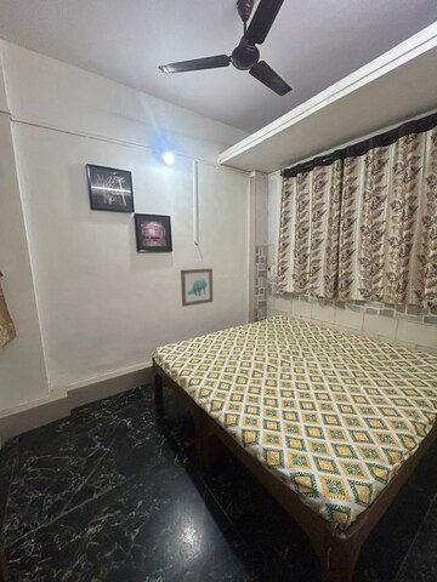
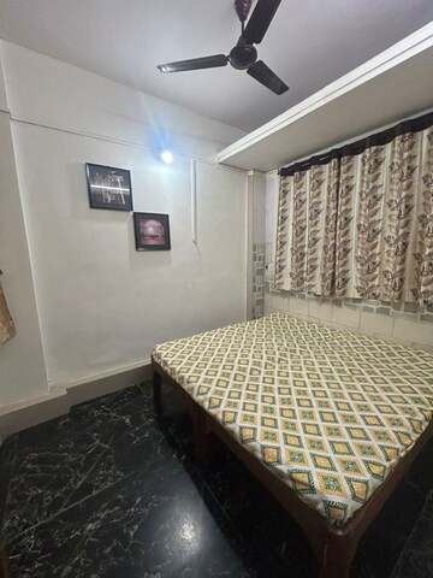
- wall art (197, 286)
